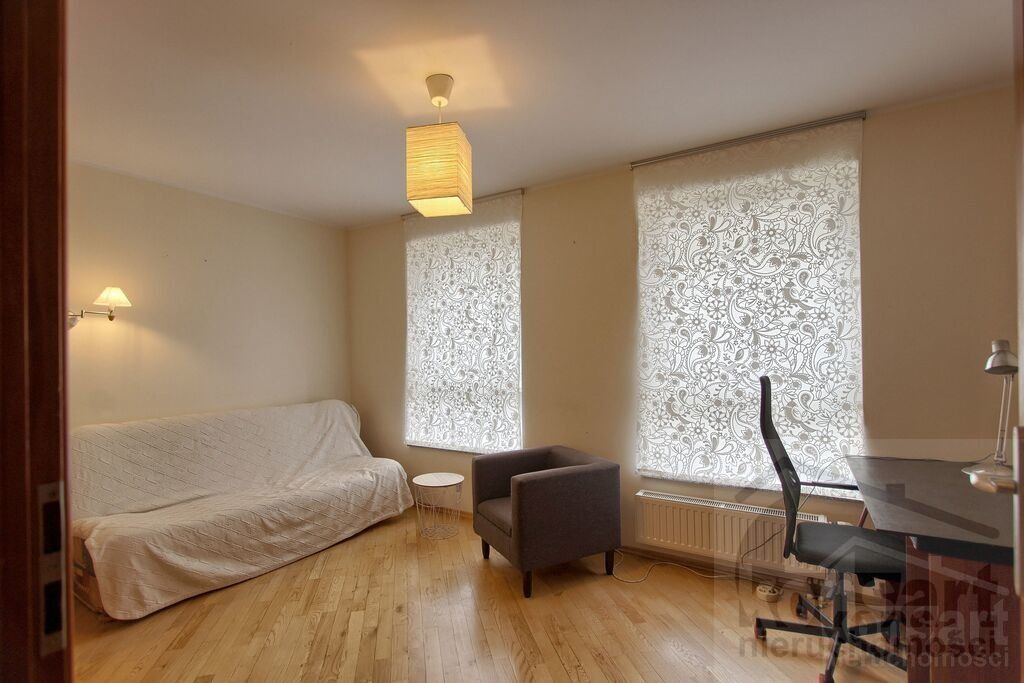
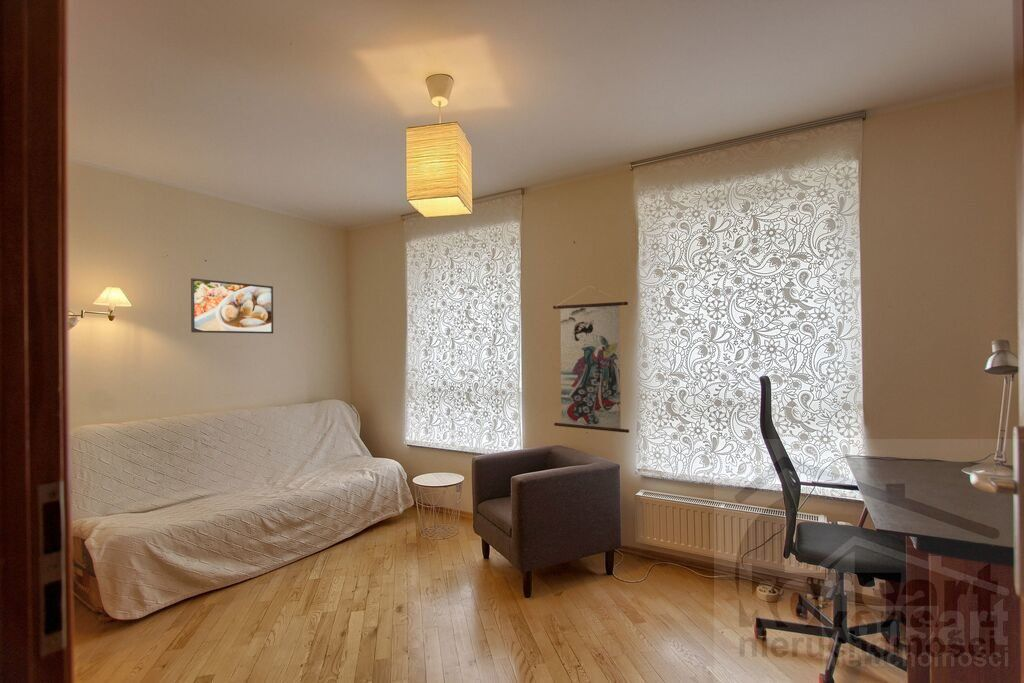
+ wall scroll (589, 357)
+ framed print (234, 307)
